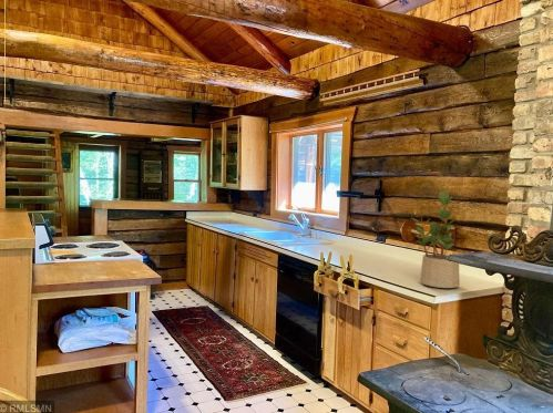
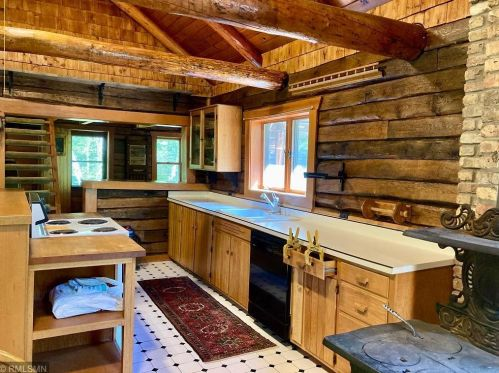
- potted plant (436, 238)
